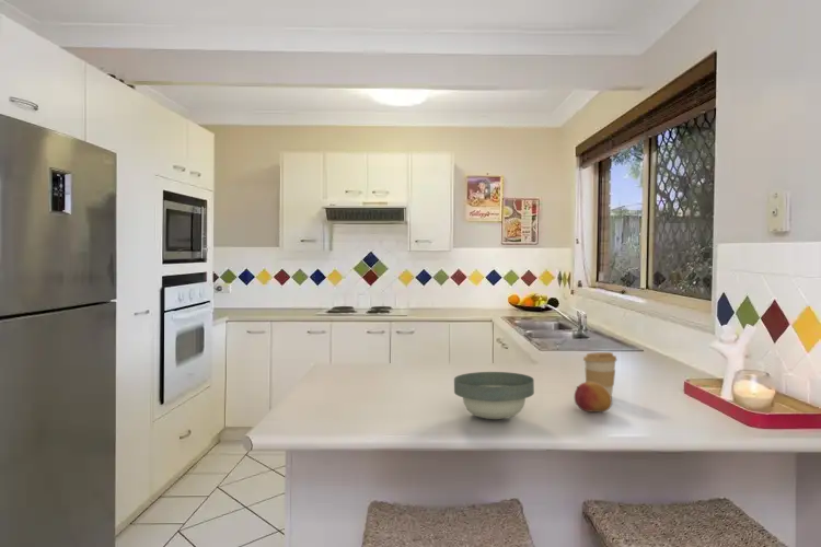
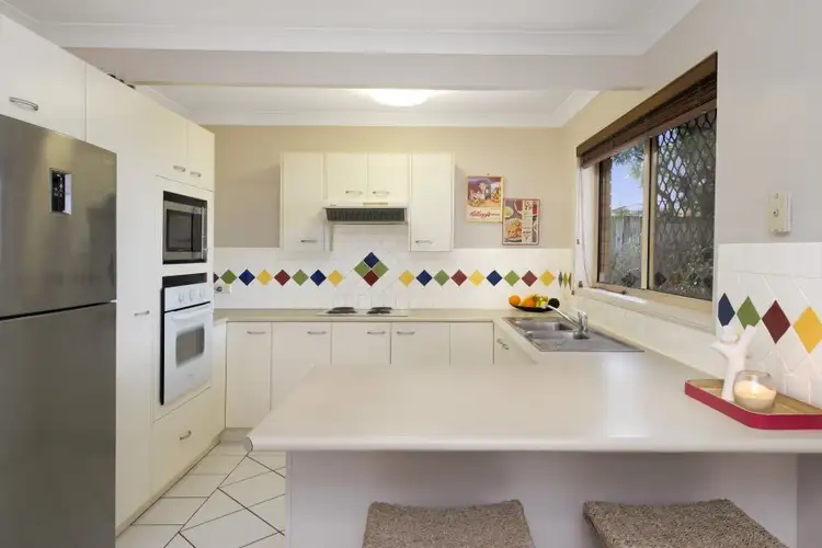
- fruit (592, 396)
- bowl (493, 396)
- coffee cup (599, 373)
